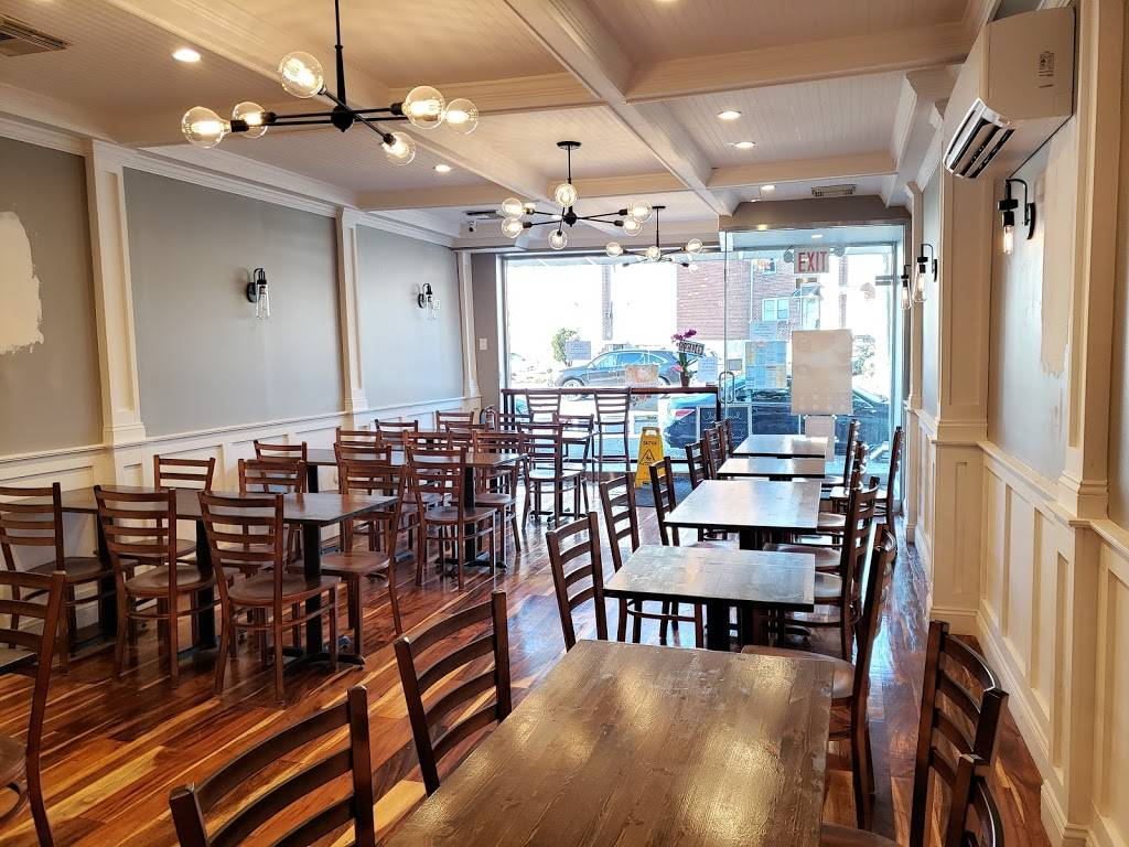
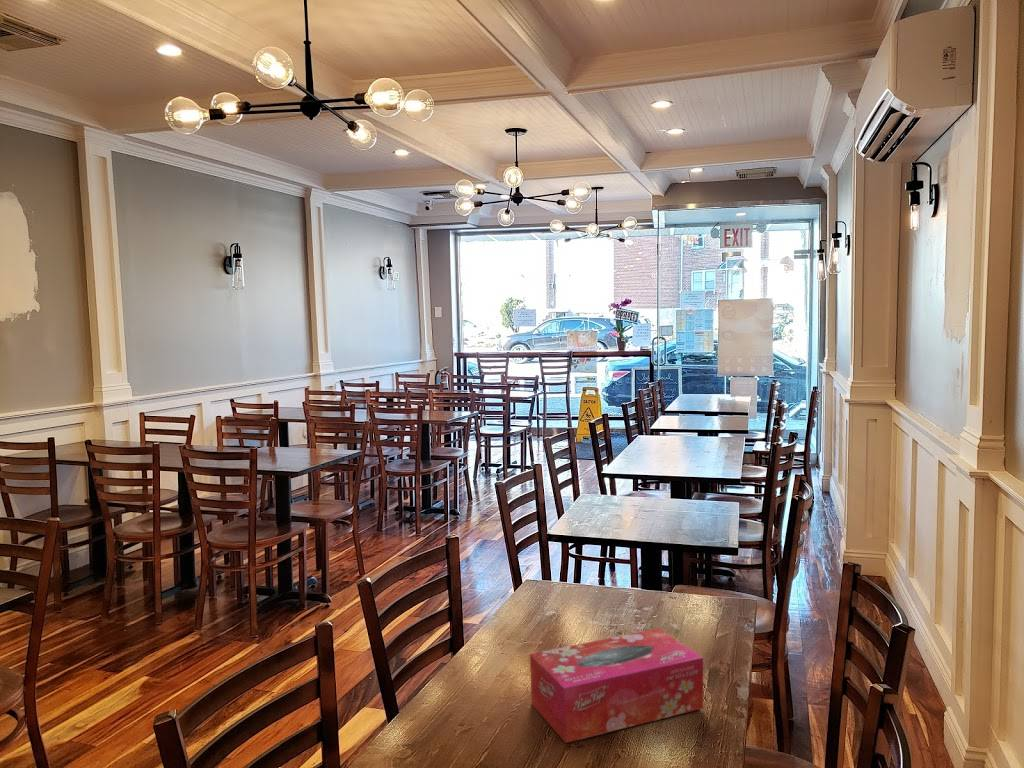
+ tissue box (616, 680)
